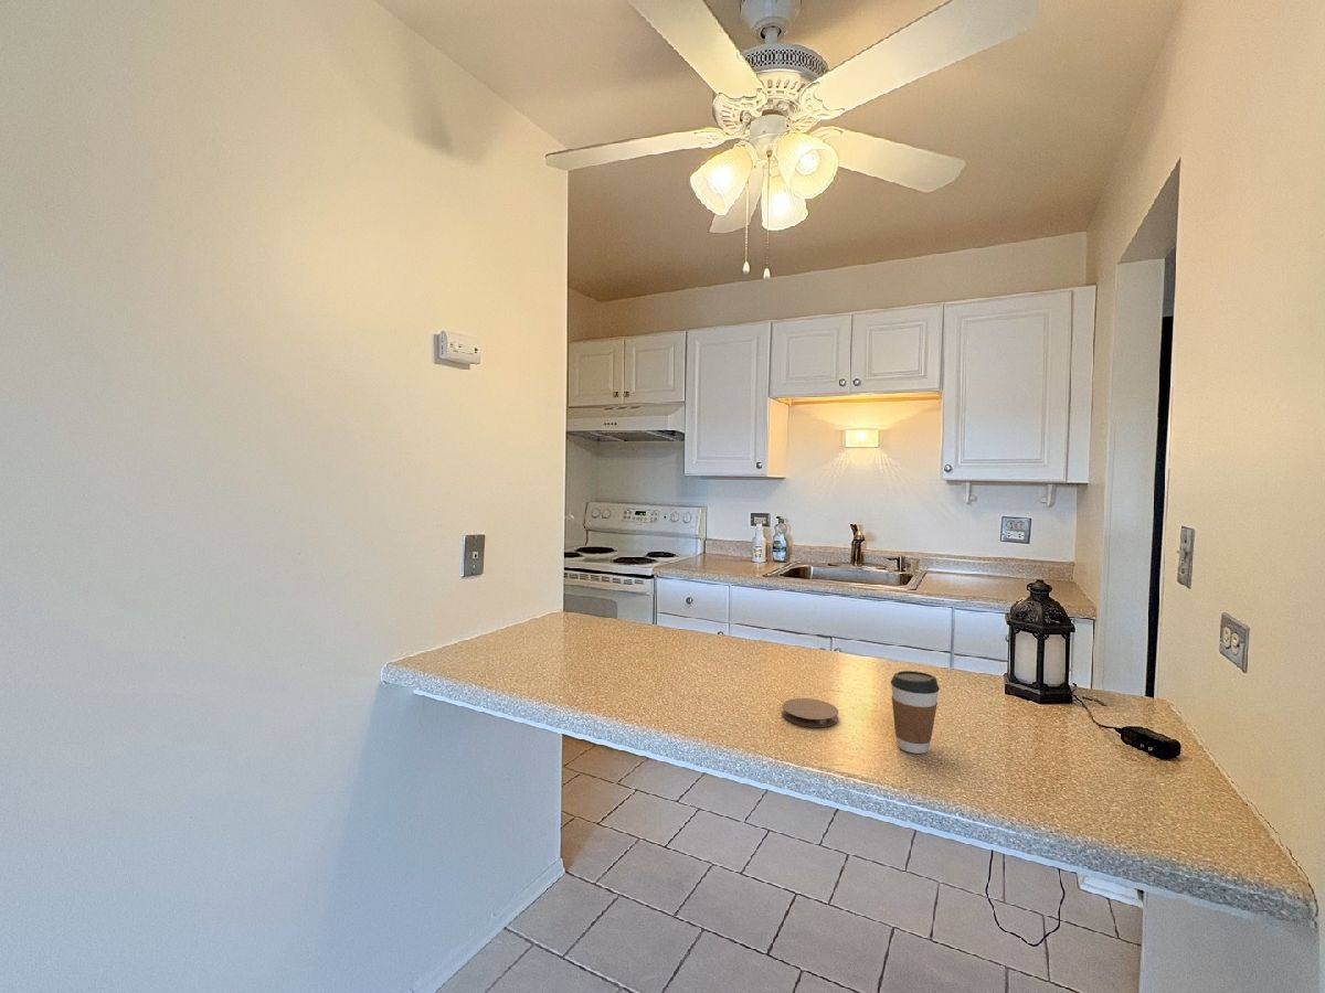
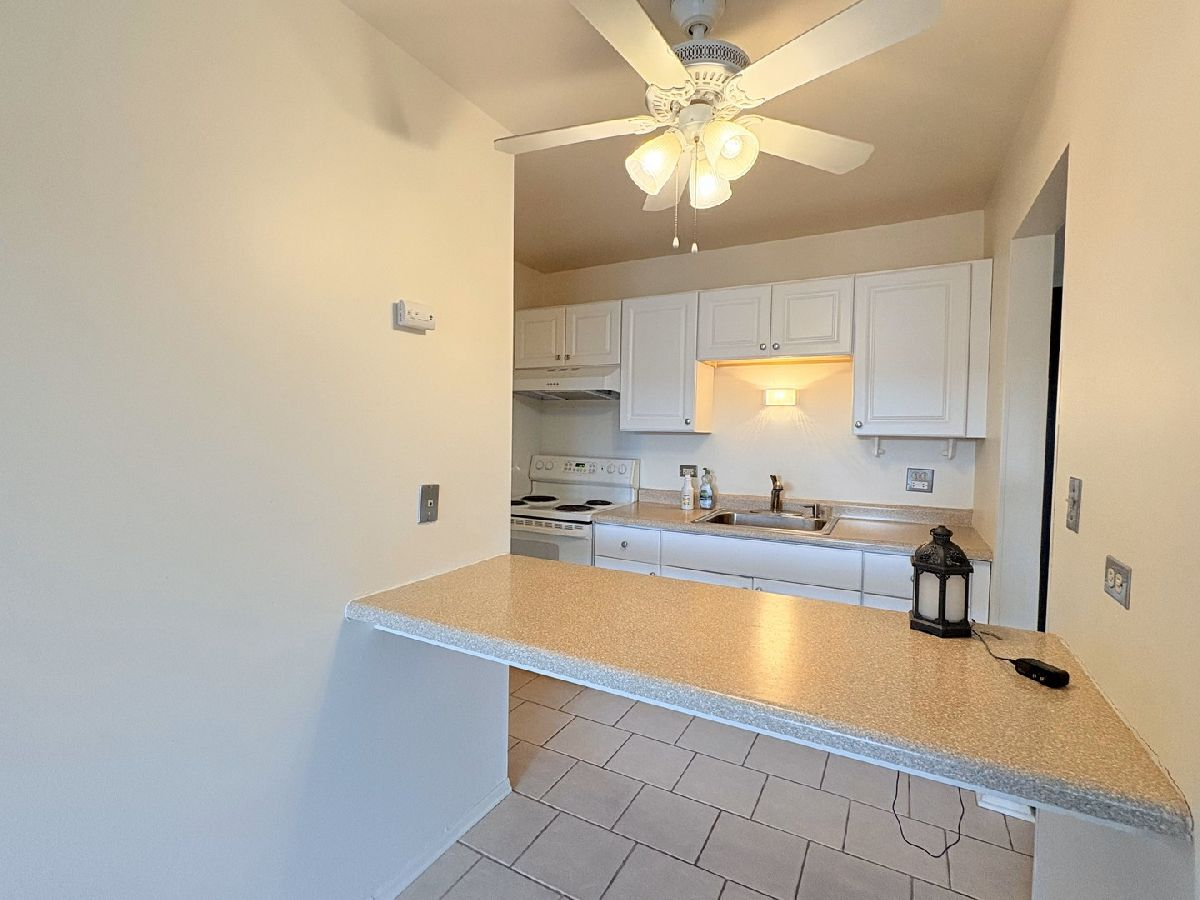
- coffee cup (913, 711)
- coaster (809, 712)
